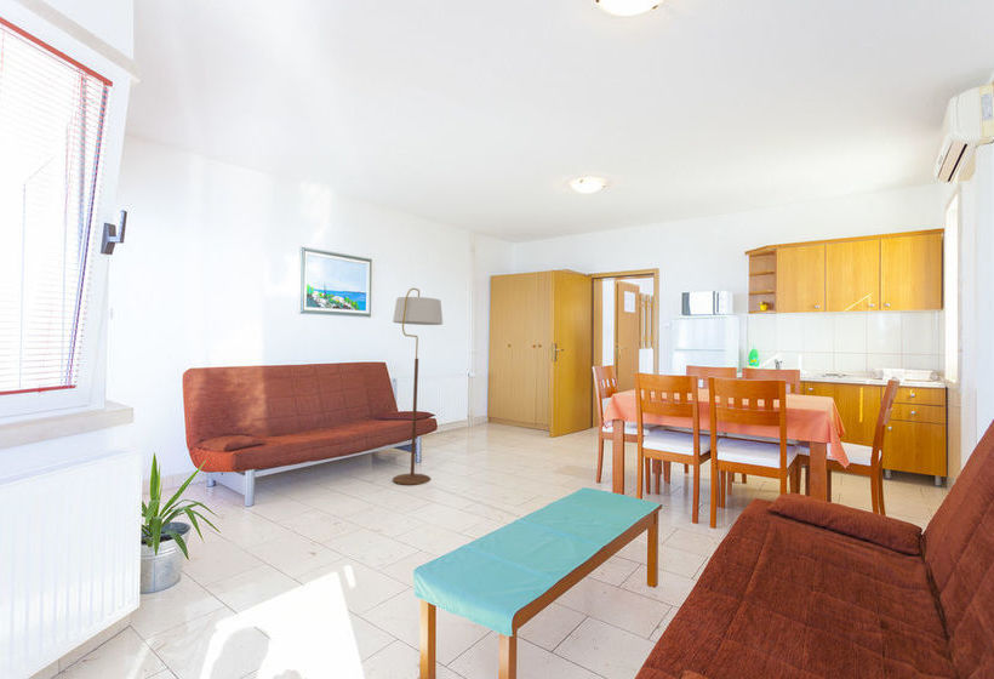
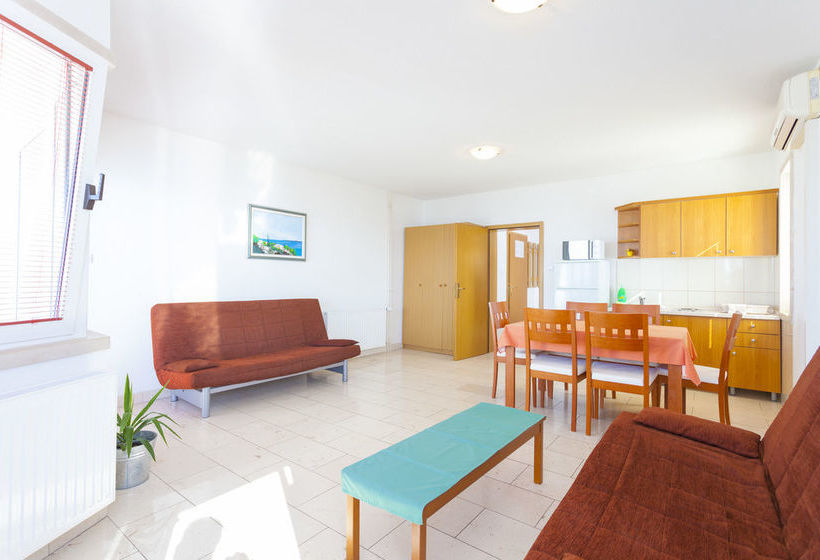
- floor lamp (413, 384)
